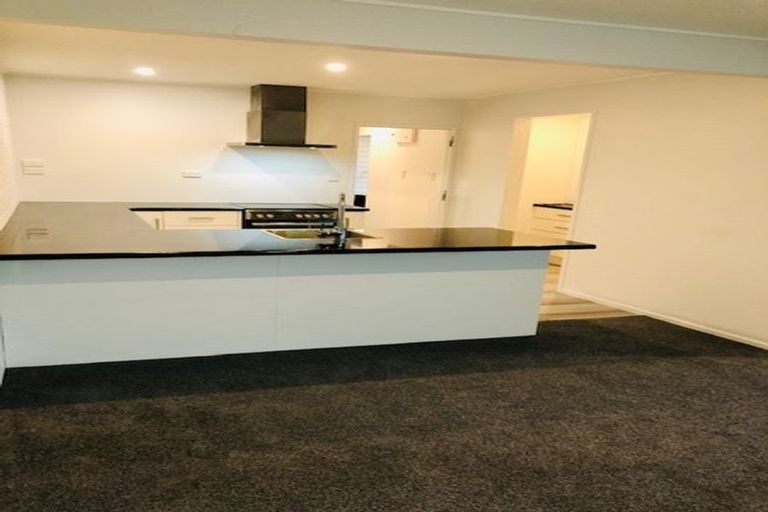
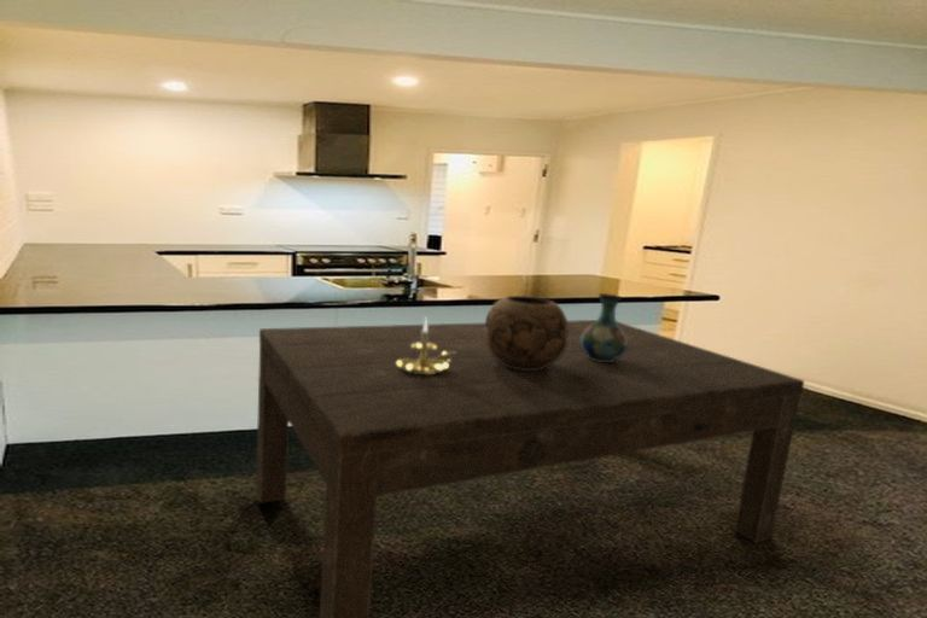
+ dining table (519, 437)
+ decorative bowl (525, 331)
+ candle holder (427, 343)
+ vase (605, 326)
